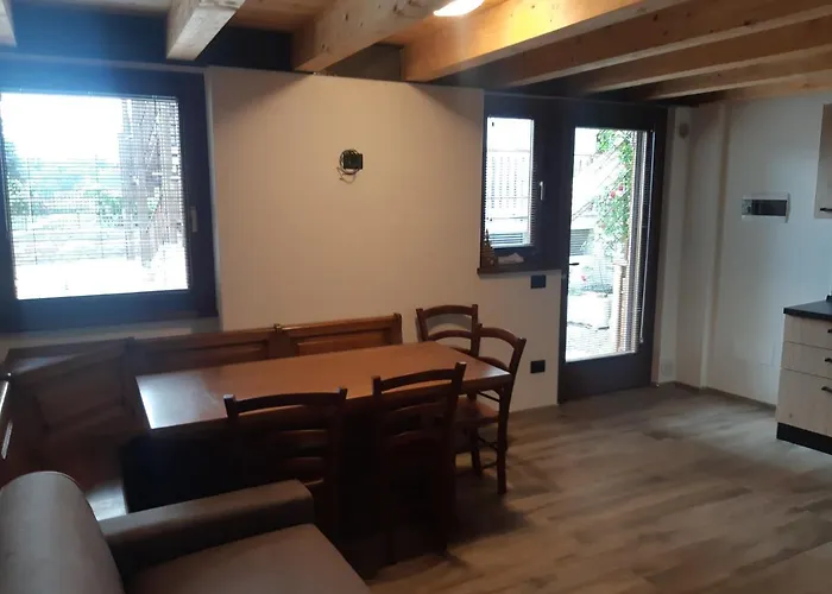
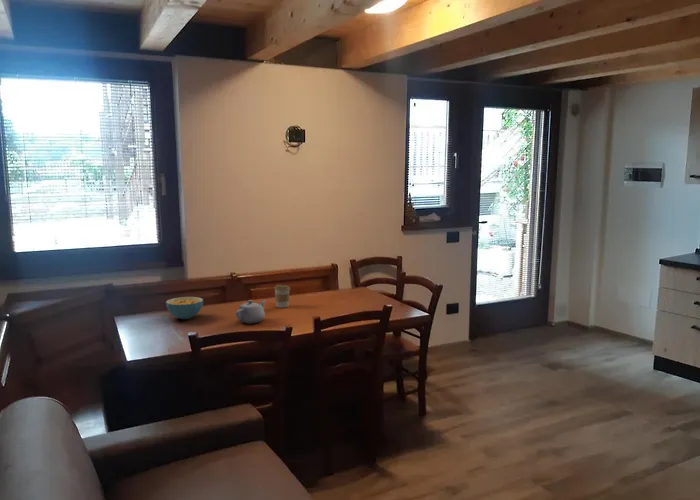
+ teapot (251, 310)
+ cereal bowl (185, 309)
+ coffee cup (282, 295)
